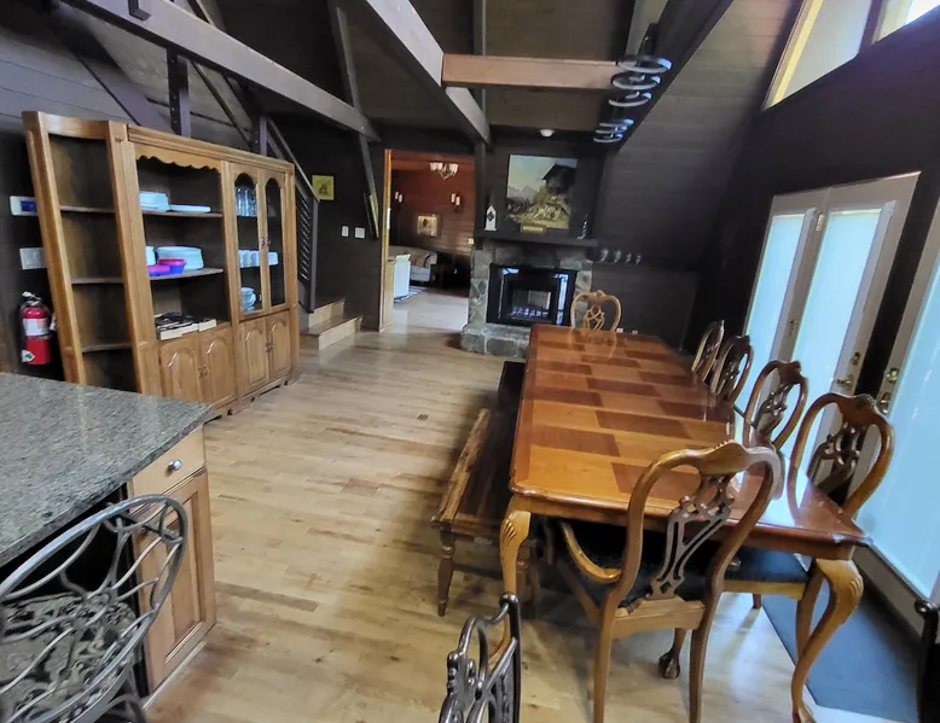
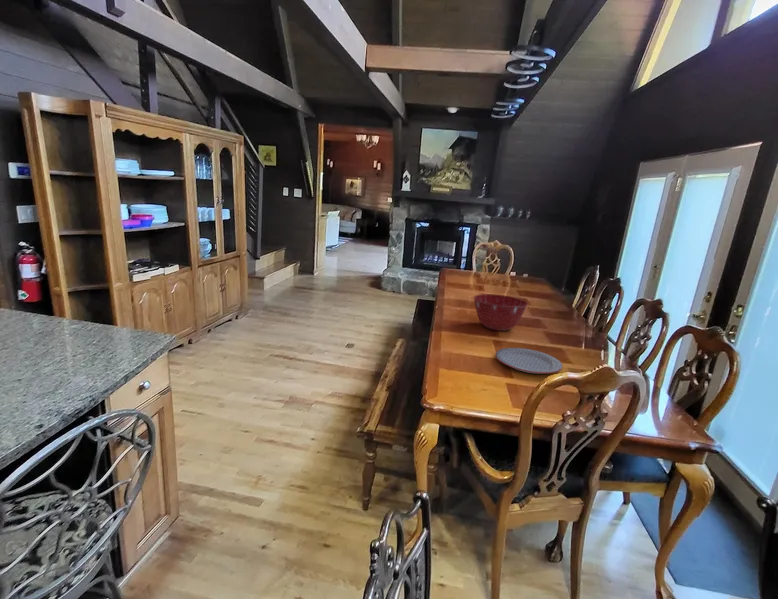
+ mixing bowl (498, 313)
+ plate (527, 361)
